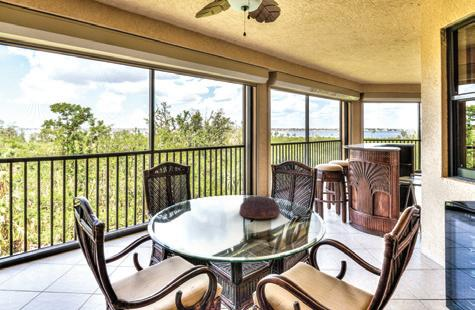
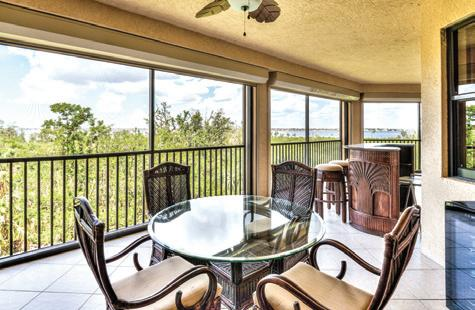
- bowl (259, 205)
